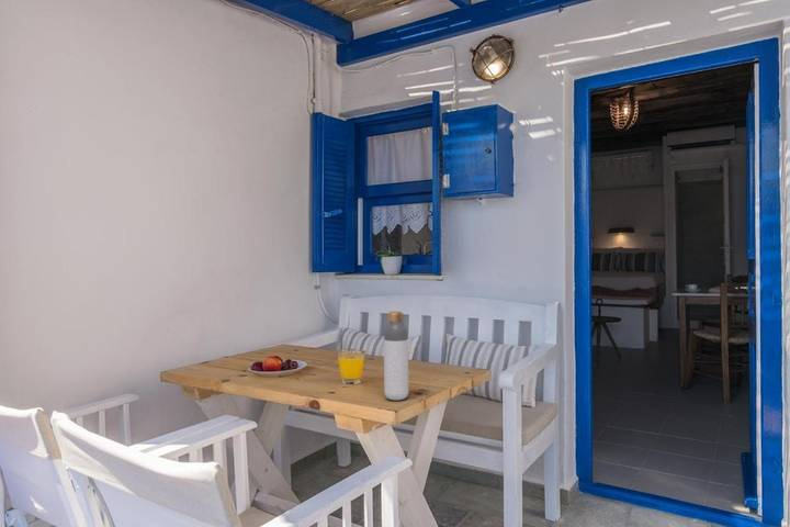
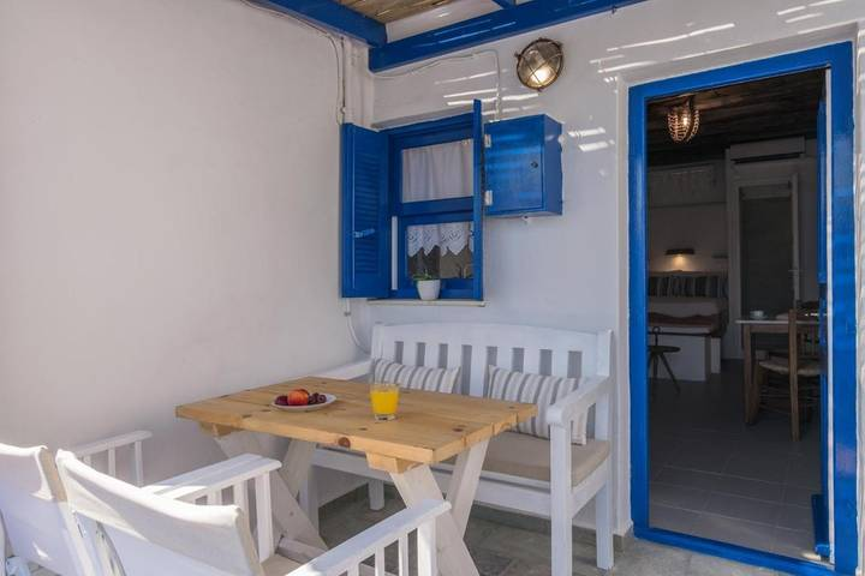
- bottle (395, 355)
